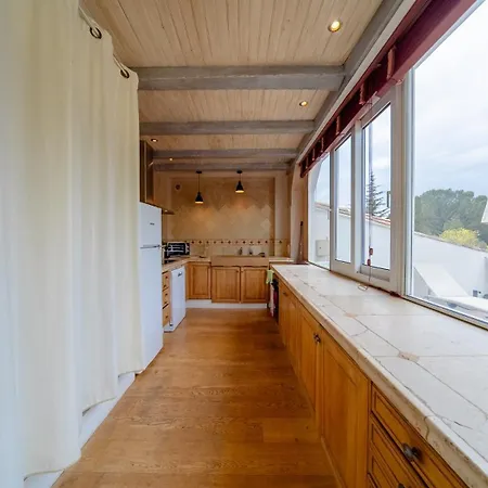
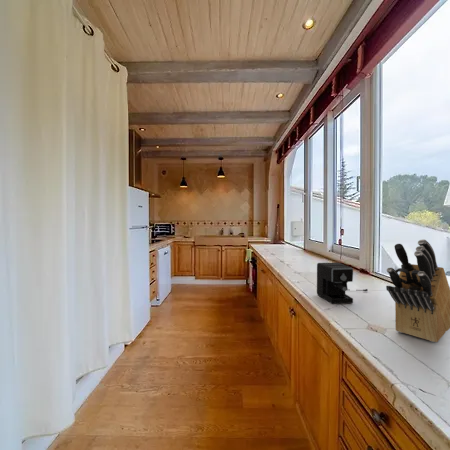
+ coffee maker (350, 280)
+ knife block (423, 284)
